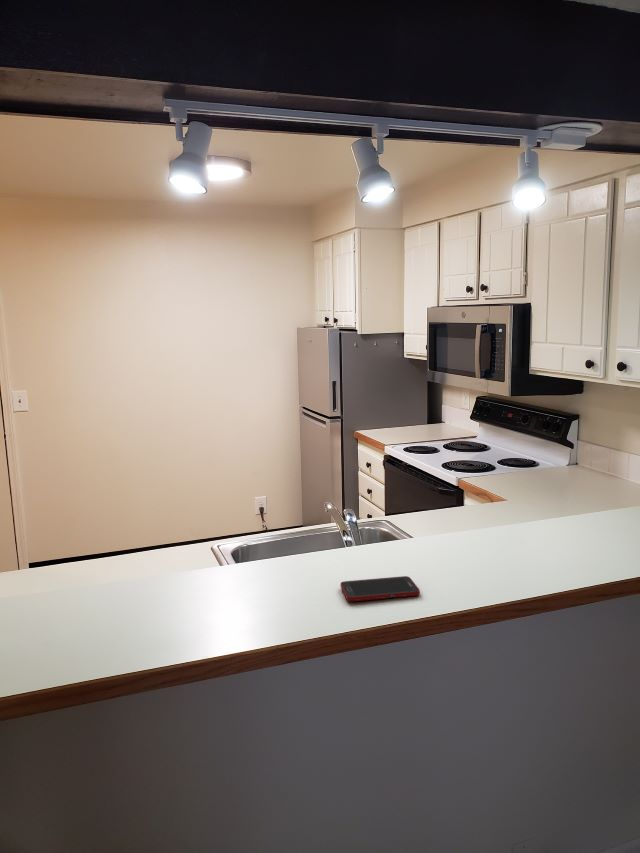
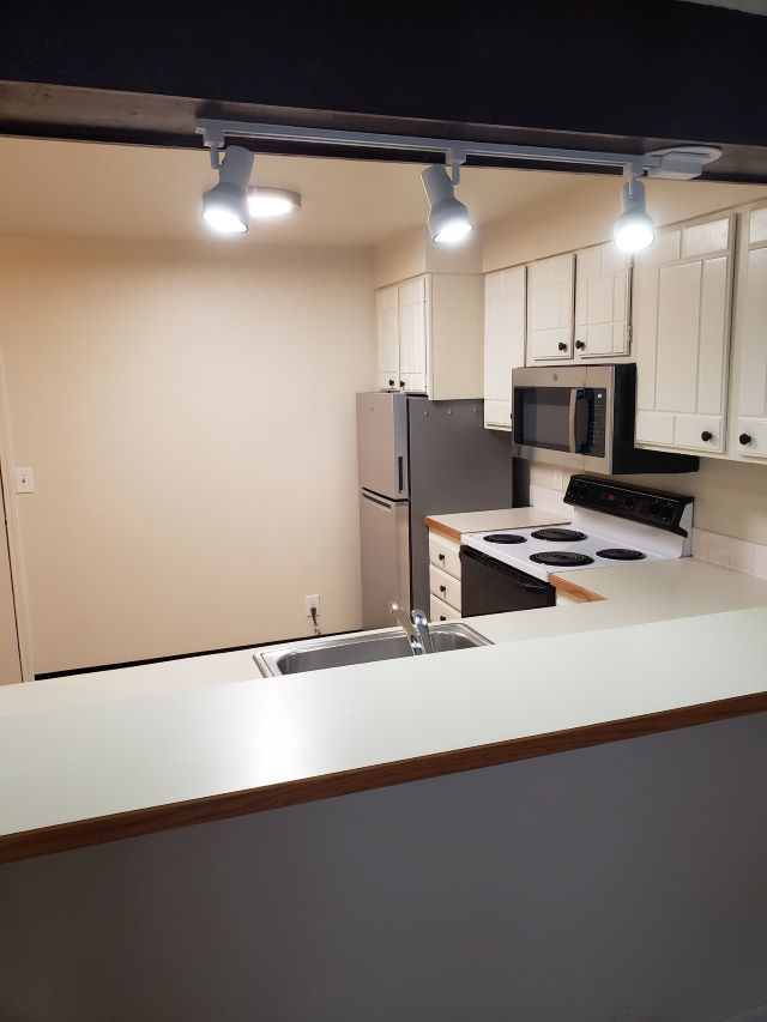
- cell phone (379, 588)
